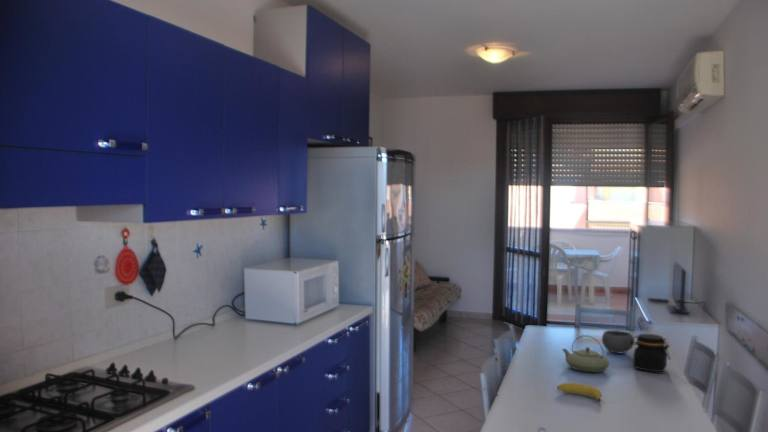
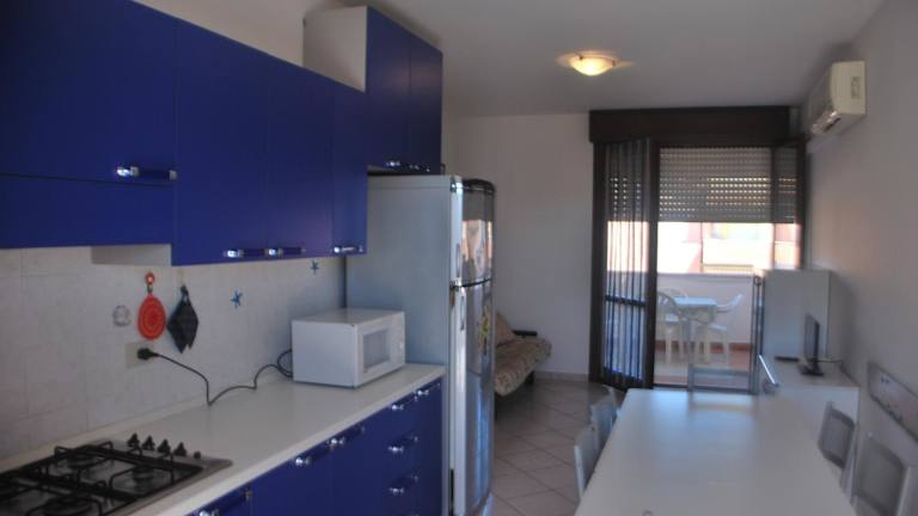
- jar (649, 352)
- banana (579, 391)
- bowl (617, 342)
- teapot (584, 351)
